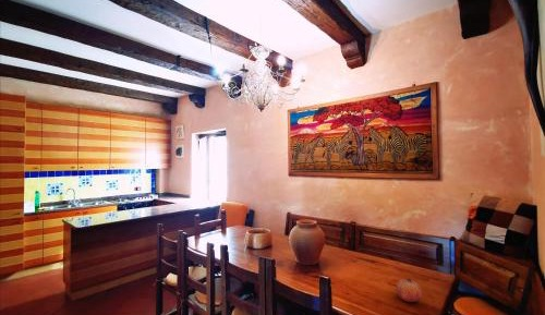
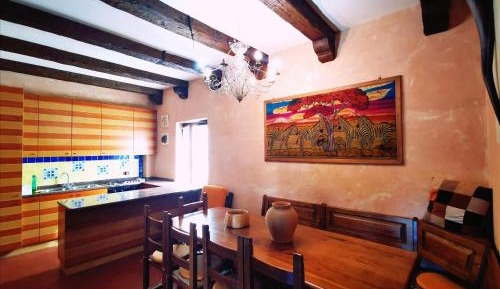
- fruit (409, 289)
